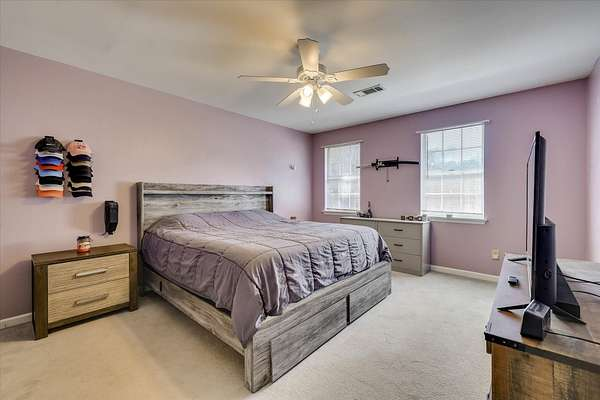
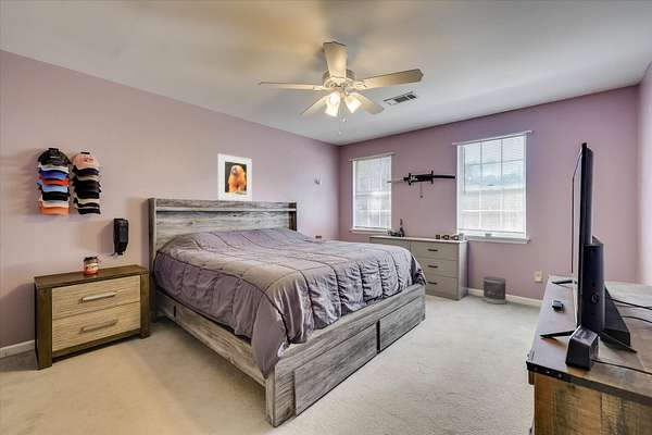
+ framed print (235, 178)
+ wastebasket (494, 289)
